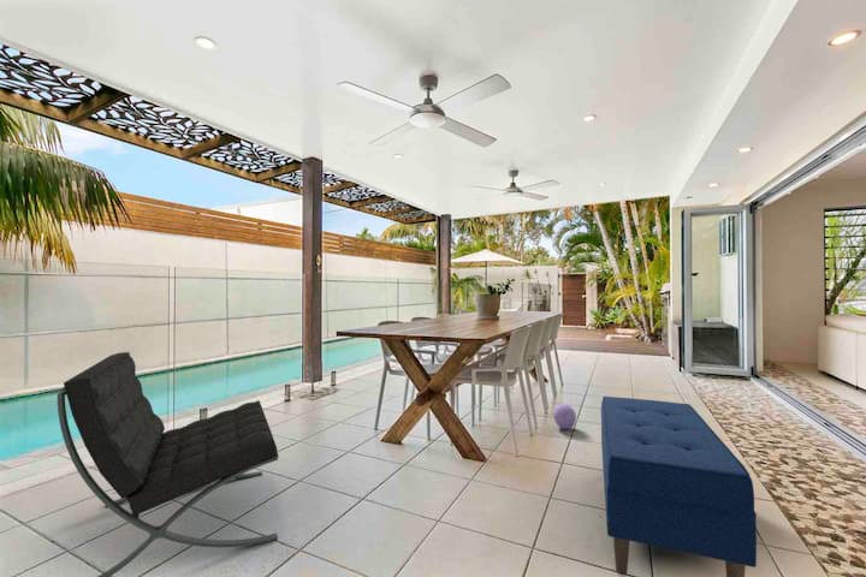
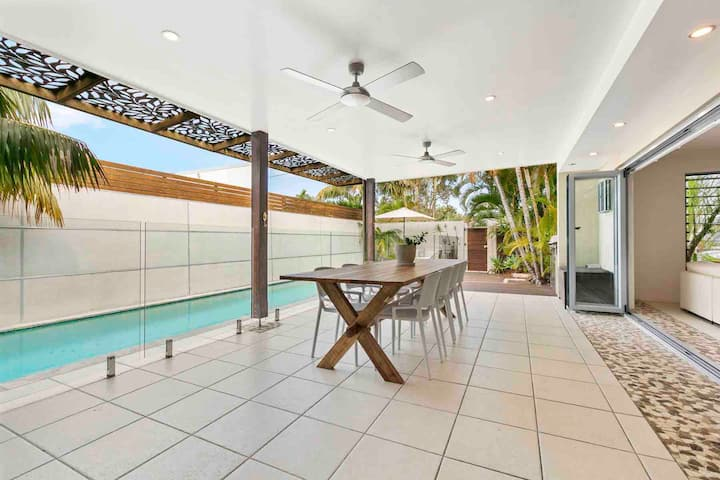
- lounge chair (185, 439)
- bench (657, 472)
- ball (564, 416)
